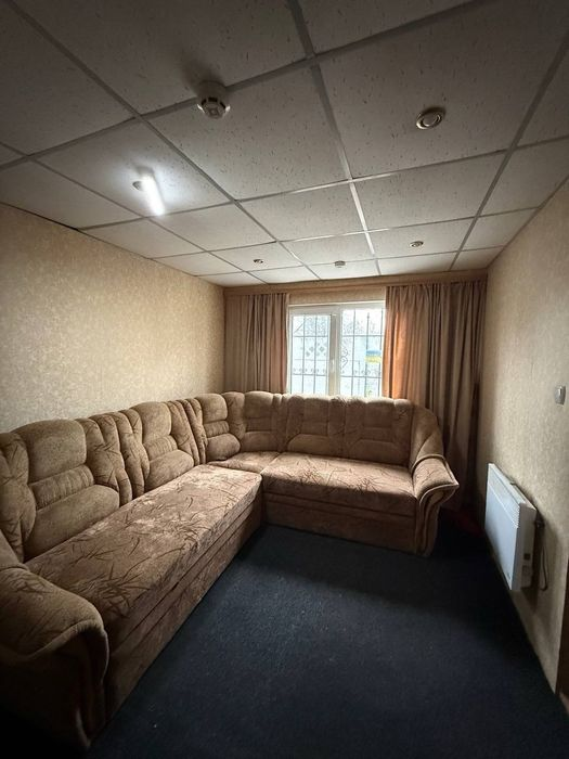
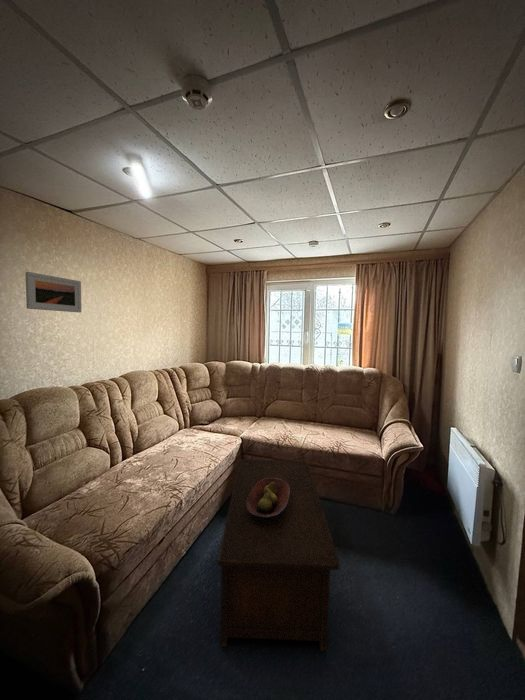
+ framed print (55, 293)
+ cabinet (274, 532)
+ fruit bowl (269, 495)
